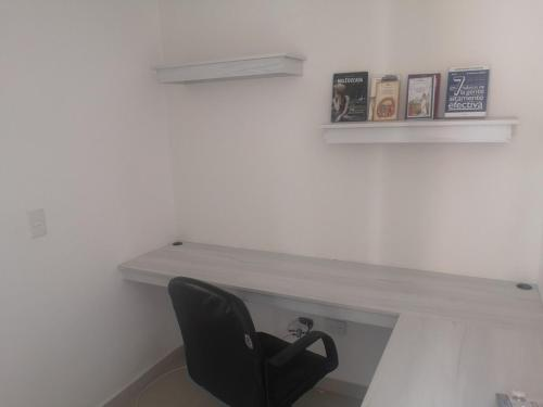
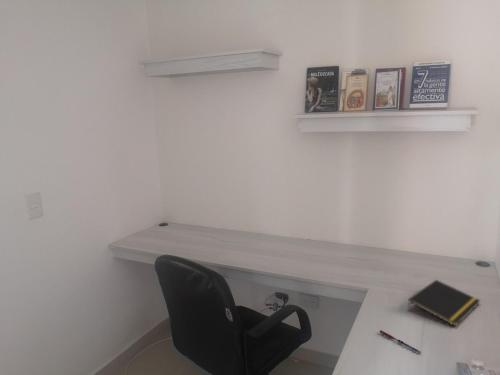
+ pen (399, 340)
+ notepad (444, 300)
